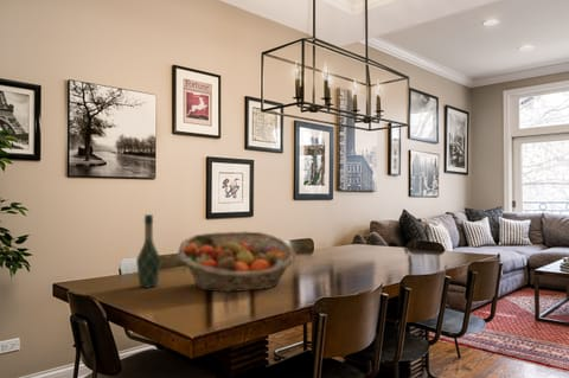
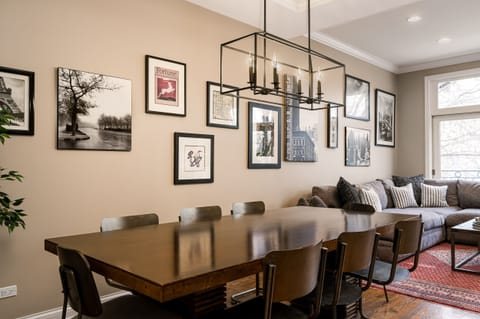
- wine bottle (148, 250)
- fruit basket (237, 260)
